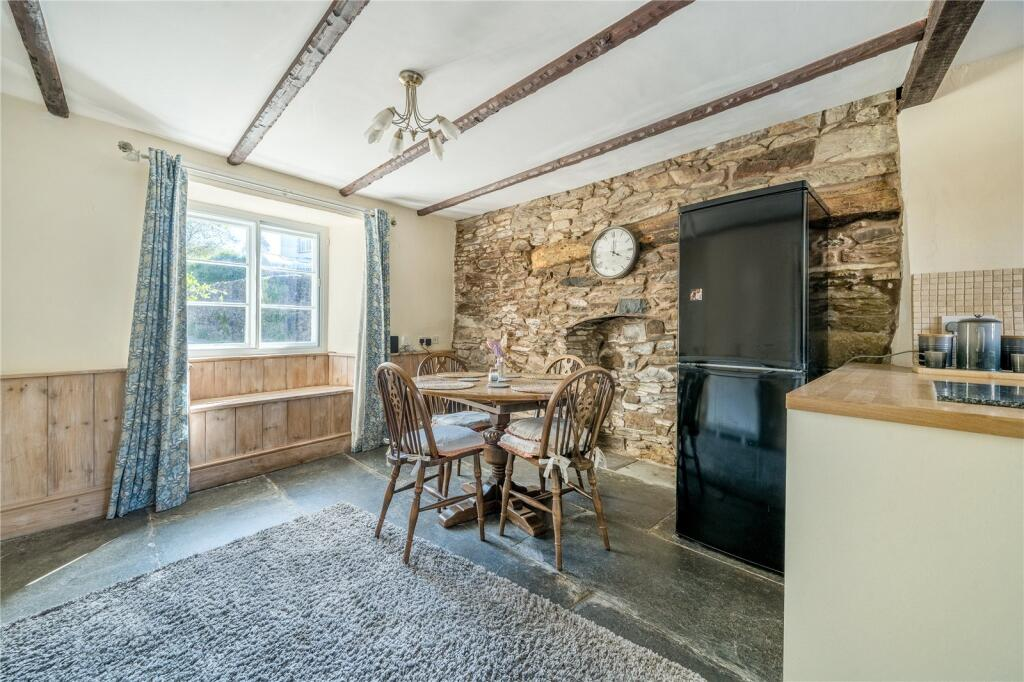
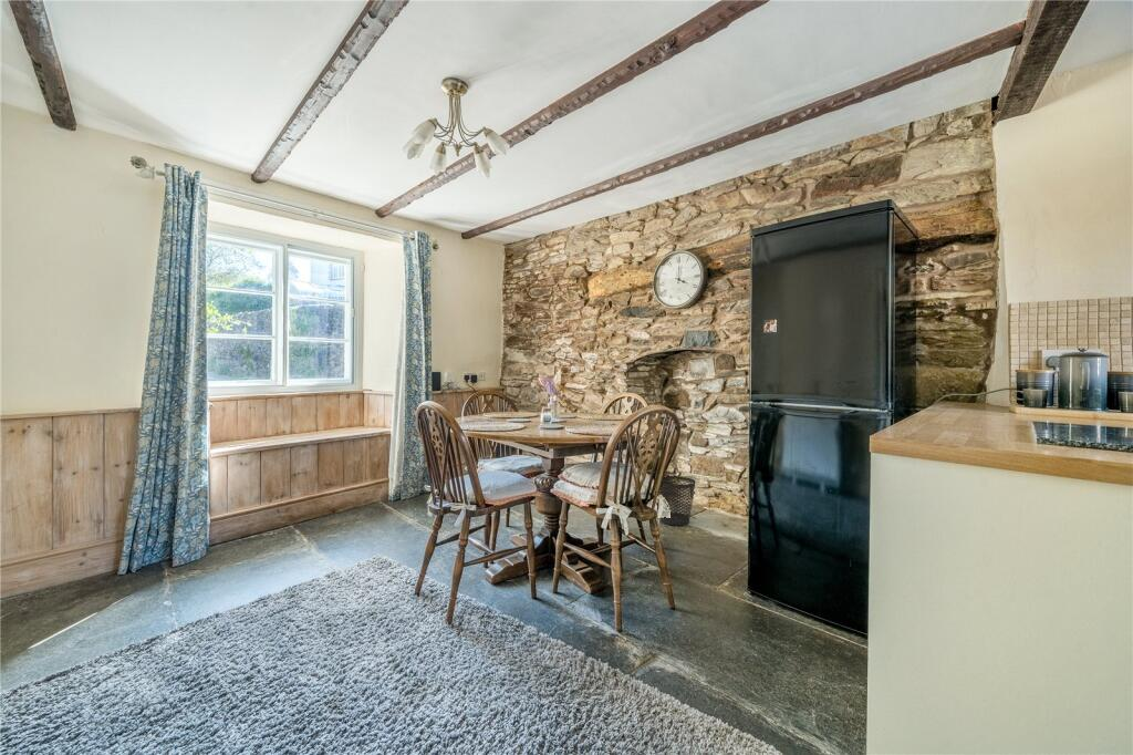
+ wastebasket (674, 500)
